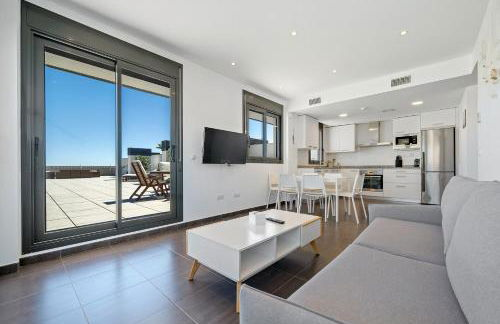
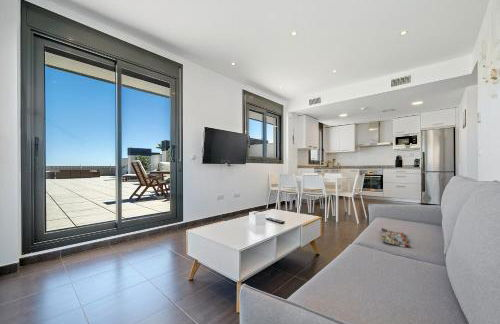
+ magazine (394, 236)
